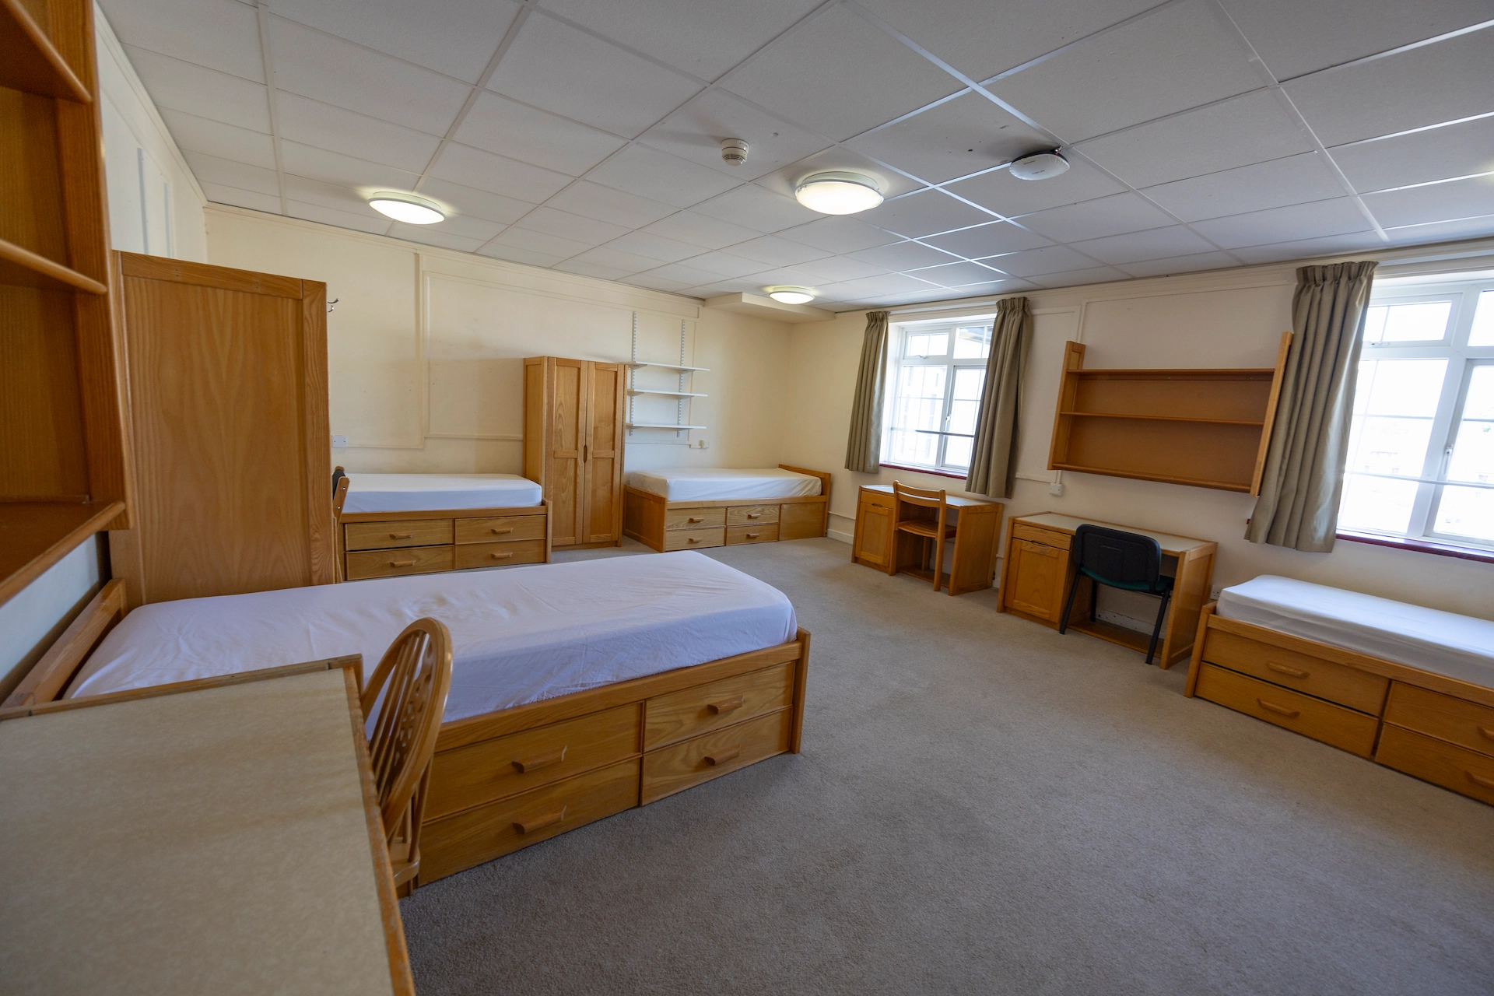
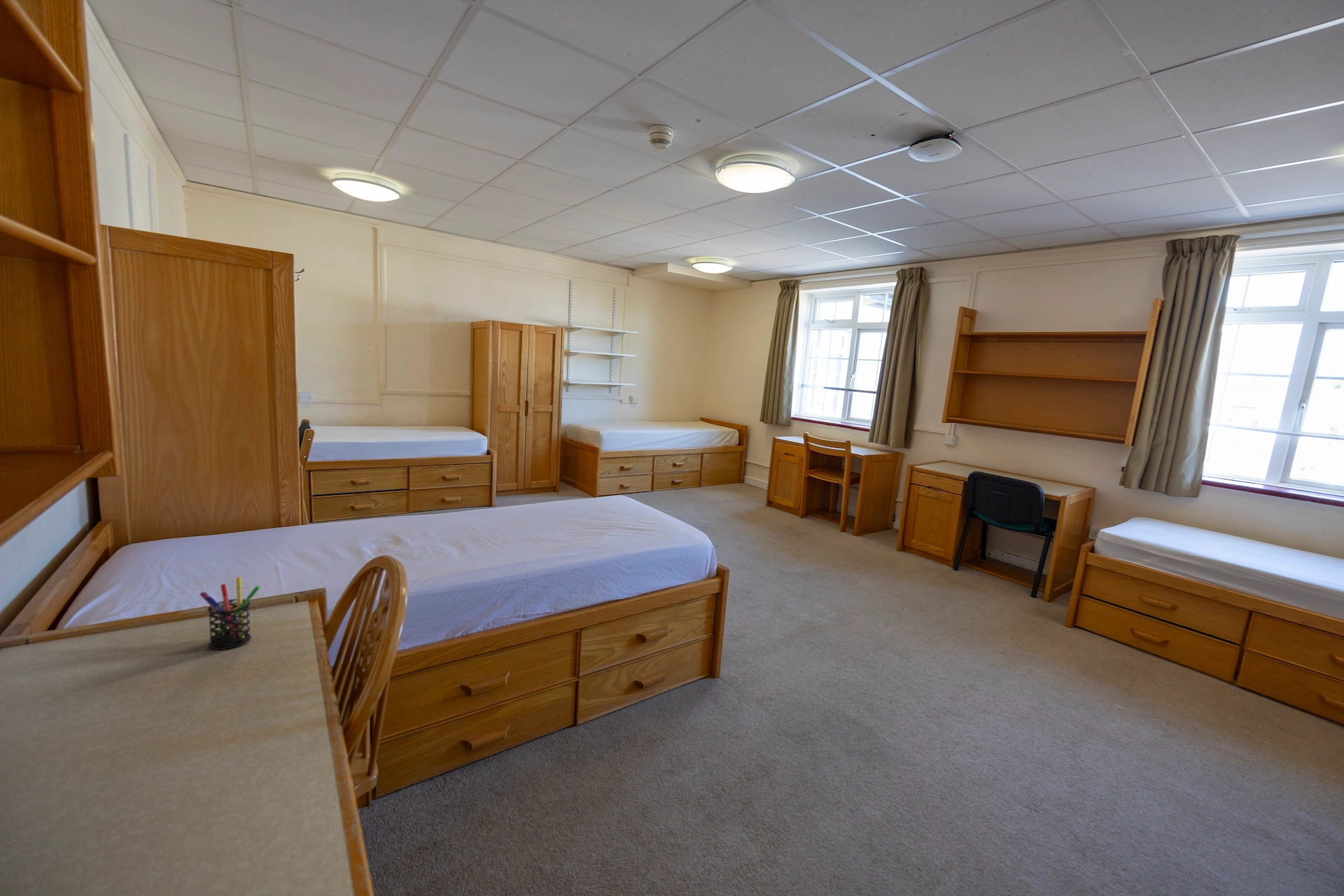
+ pen holder (233, 610)
